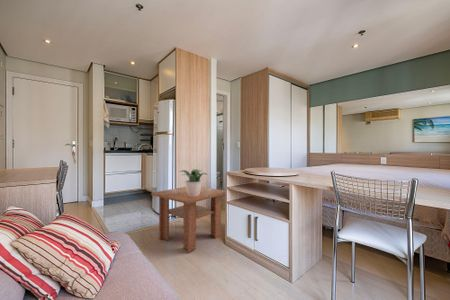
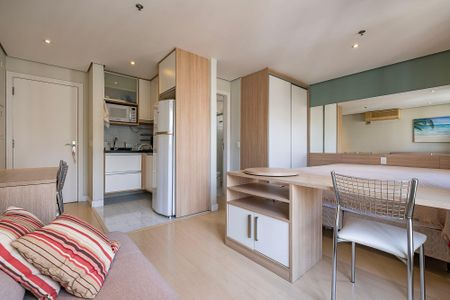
- potted plant (193, 181)
- coffee table (190, 214)
